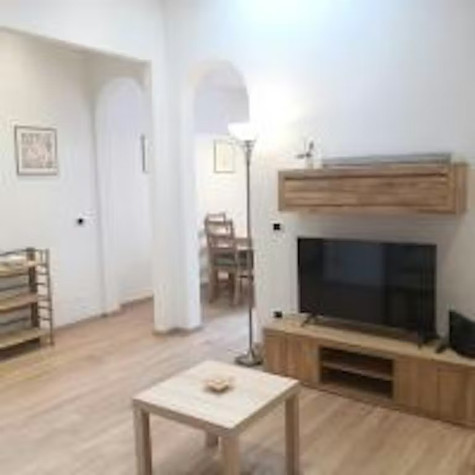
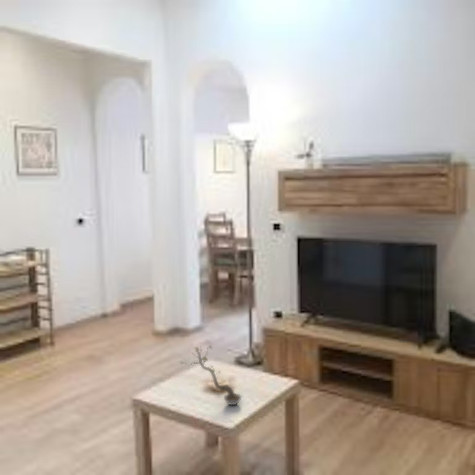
+ plant (213, 369)
